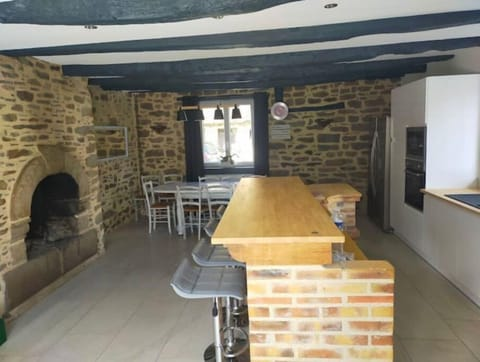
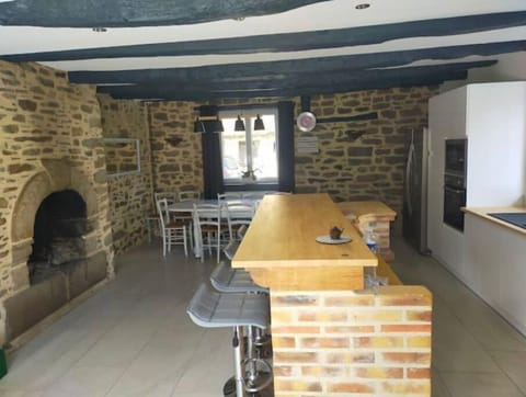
+ teapot (333, 230)
